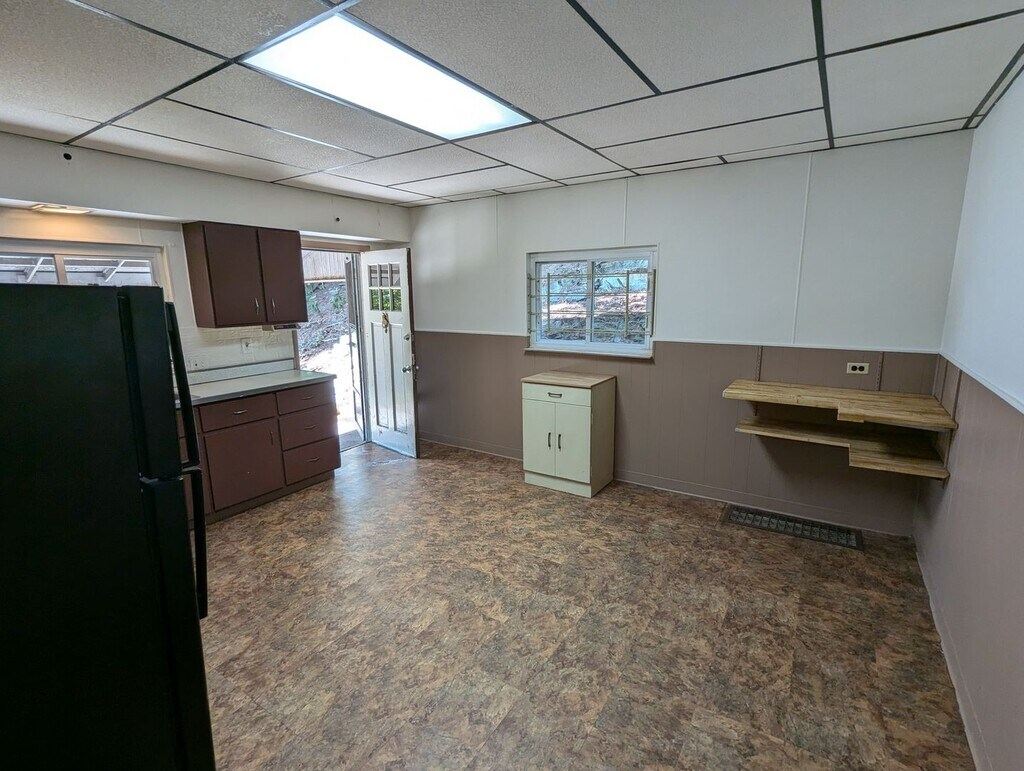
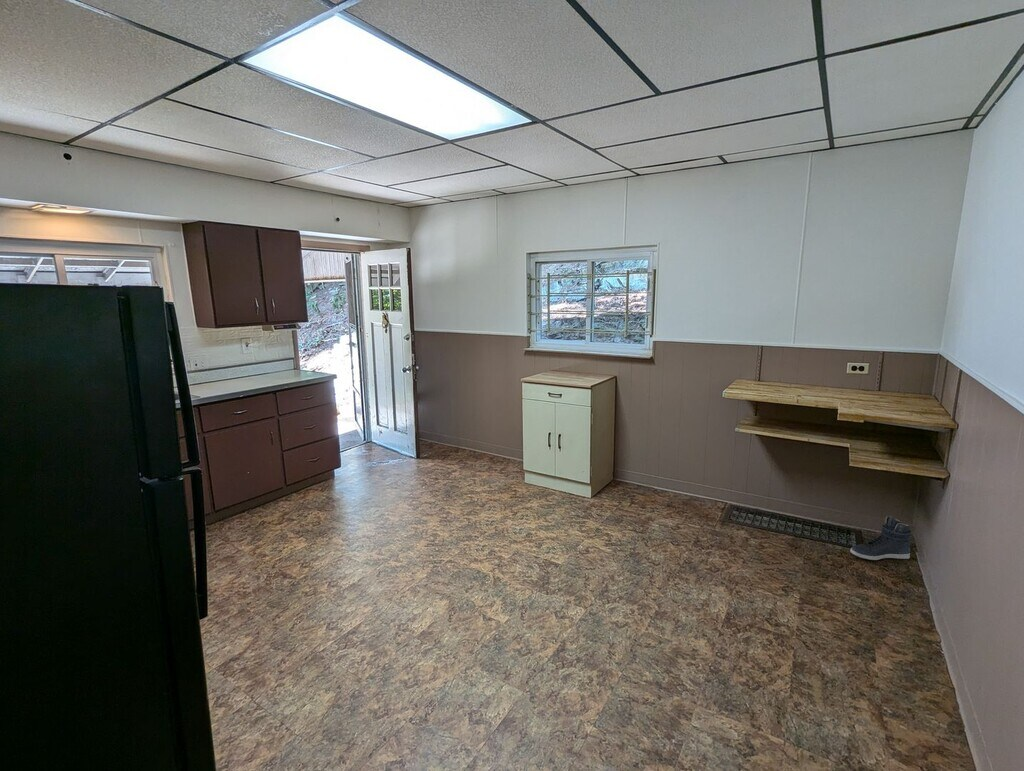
+ sneaker (881, 537)
